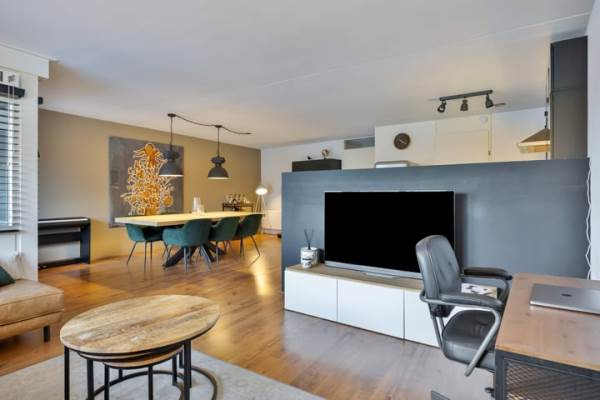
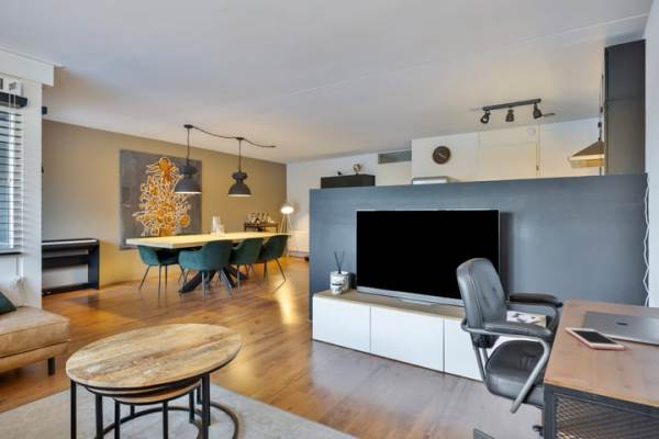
+ cell phone (592, 337)
